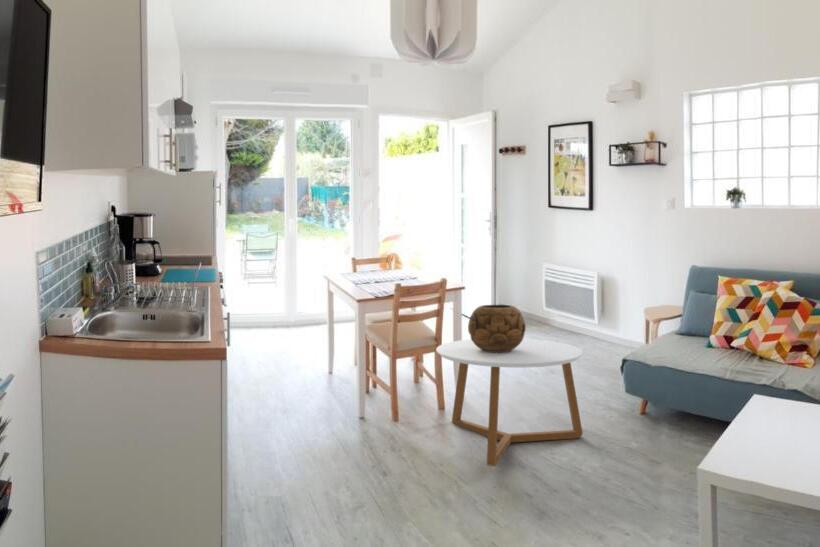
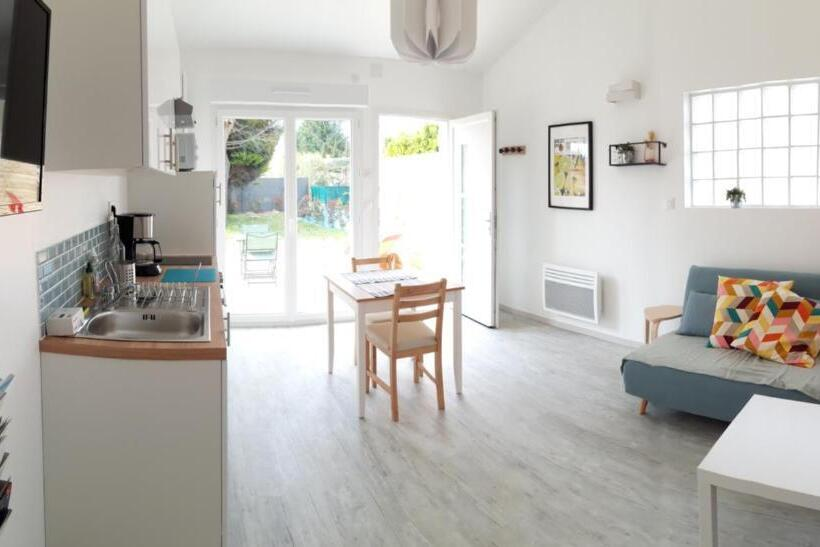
- decorative bowl (496, 327)
- coffee table (498, 396)
